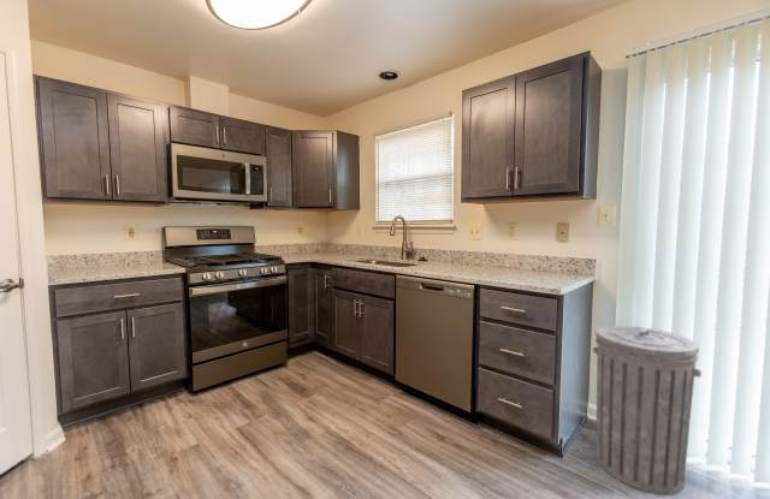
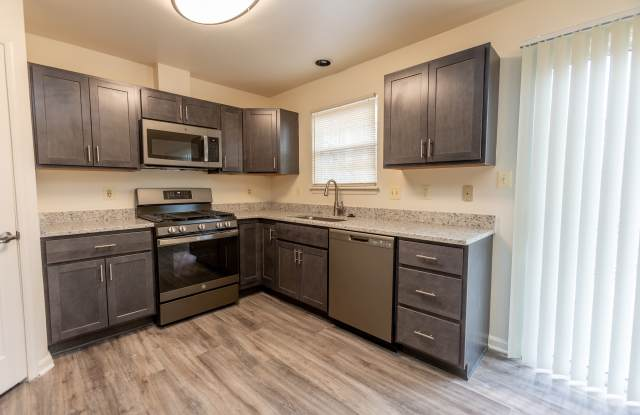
- trash can (640, 398)
